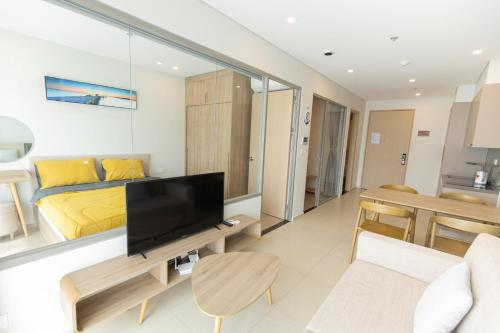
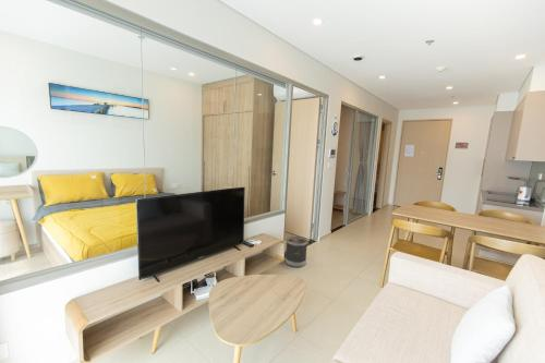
+ wastebasket (296, 251)
